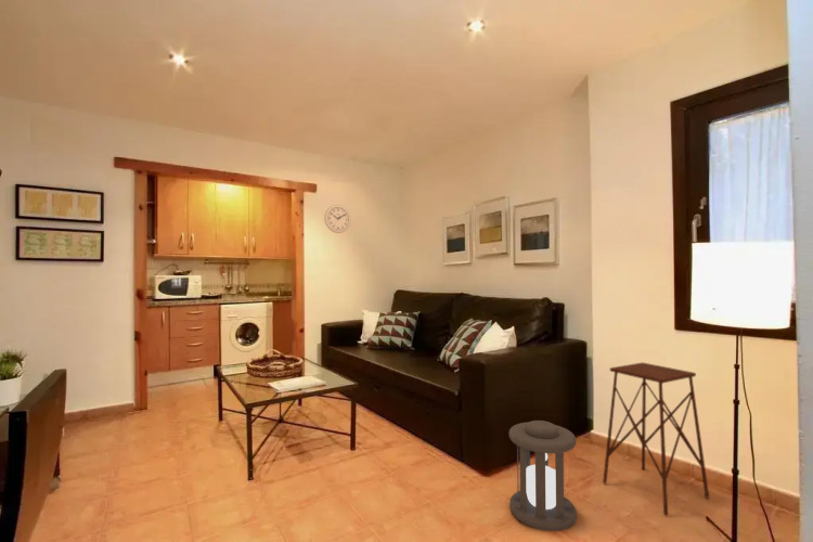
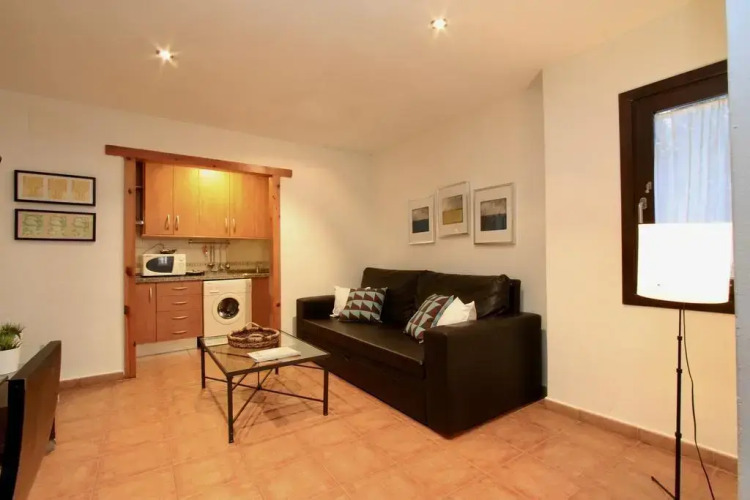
- lantern (542, 468)
- side table (654, 431)
- wall clock (337, 218)
